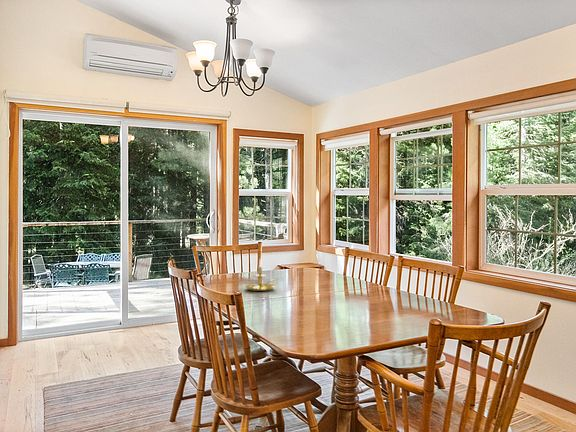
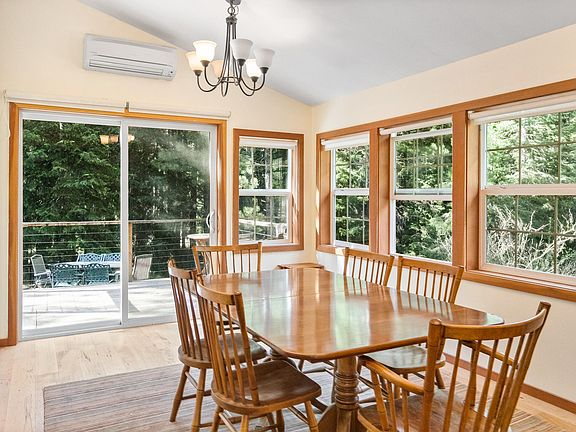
- candle holder (262, 274)
